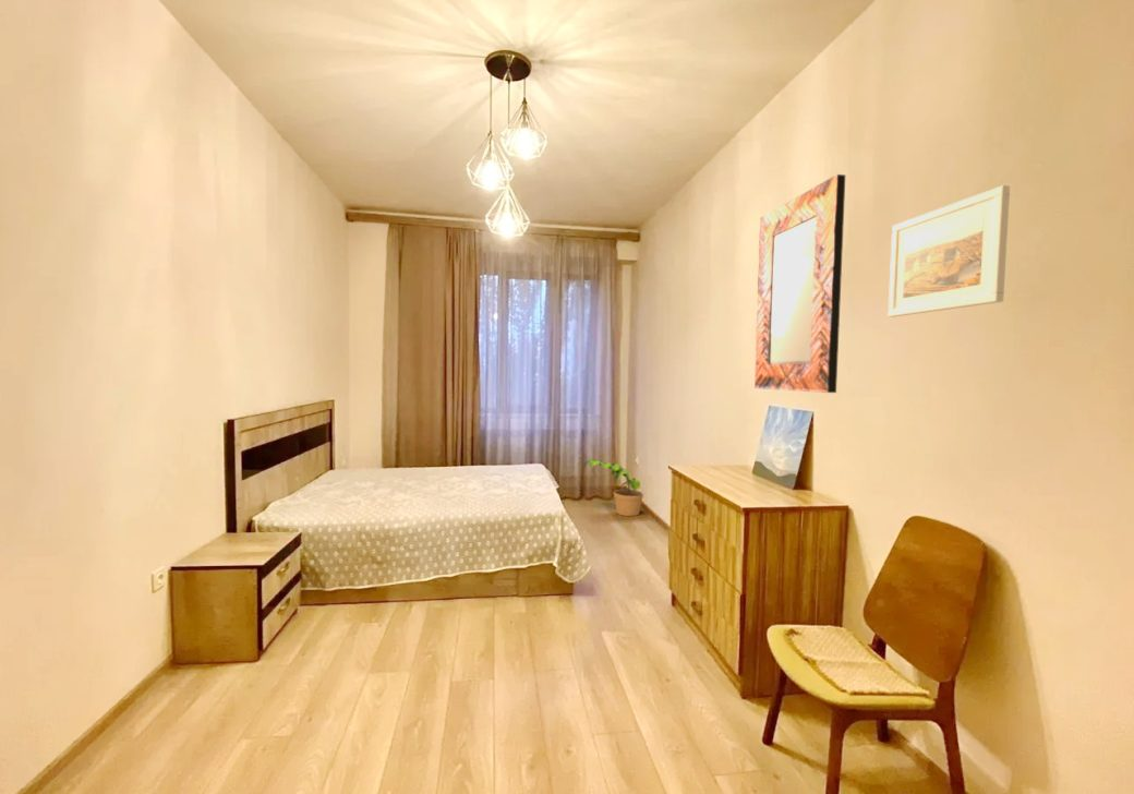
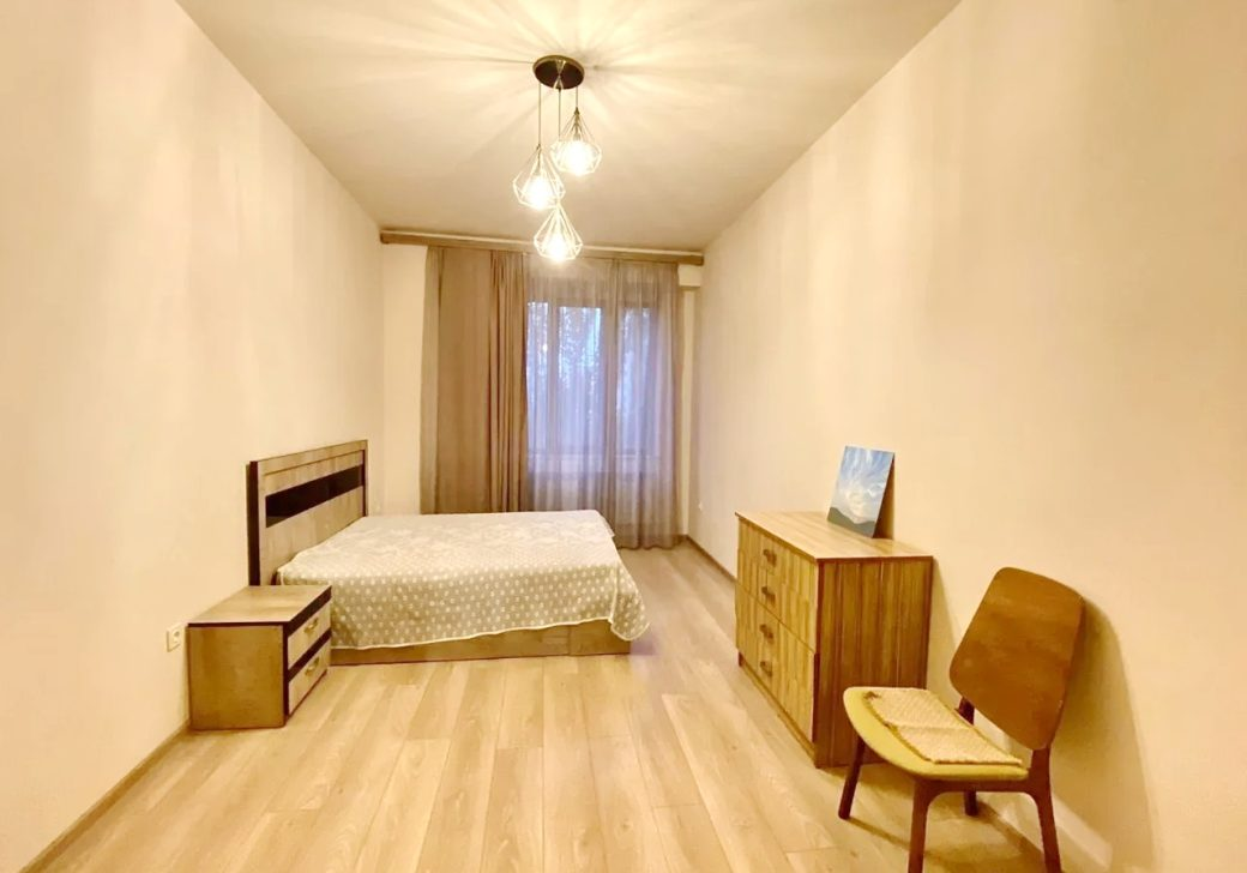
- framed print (941, 258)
- home mirror (793, 294)
- potted plant (614, 480)
